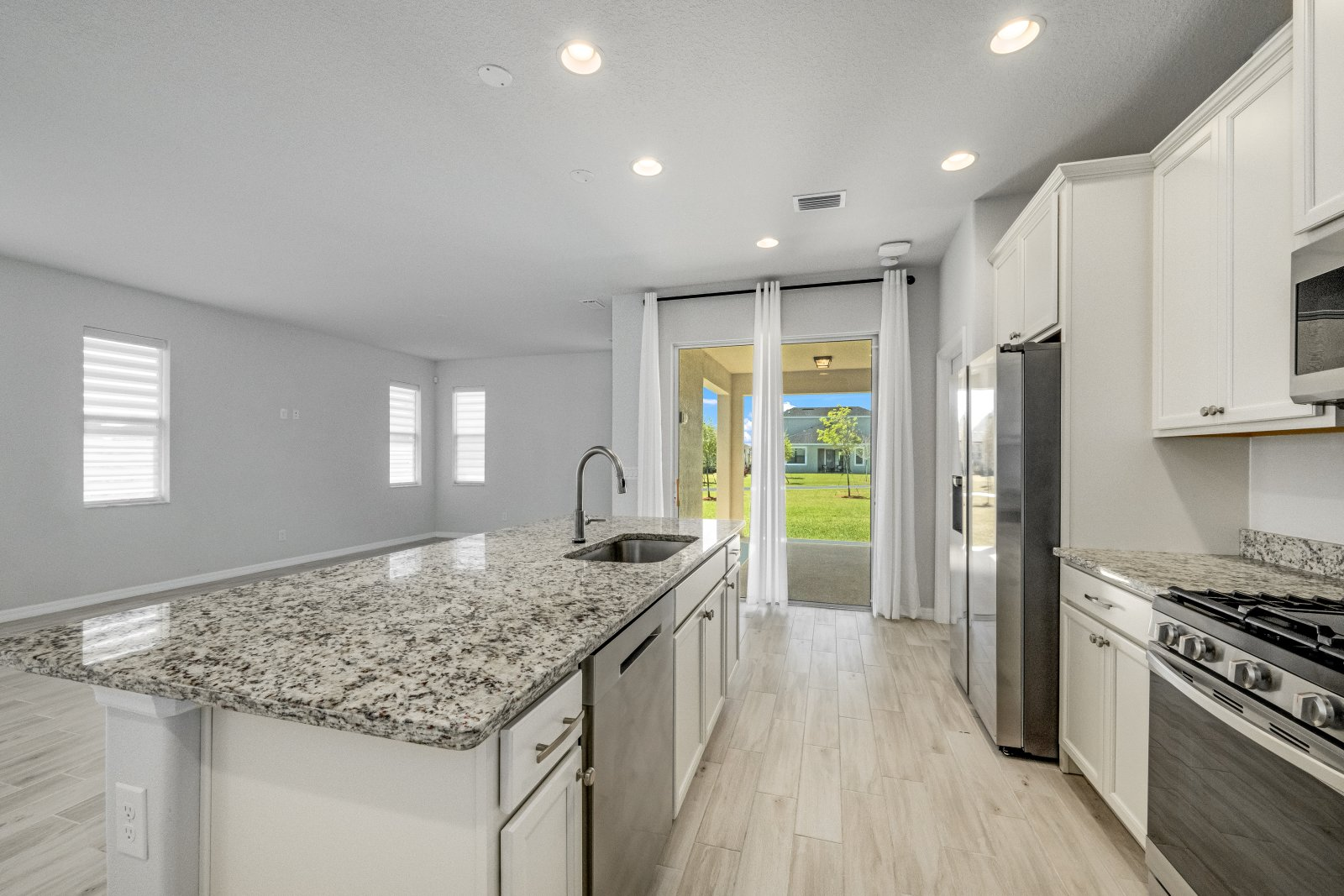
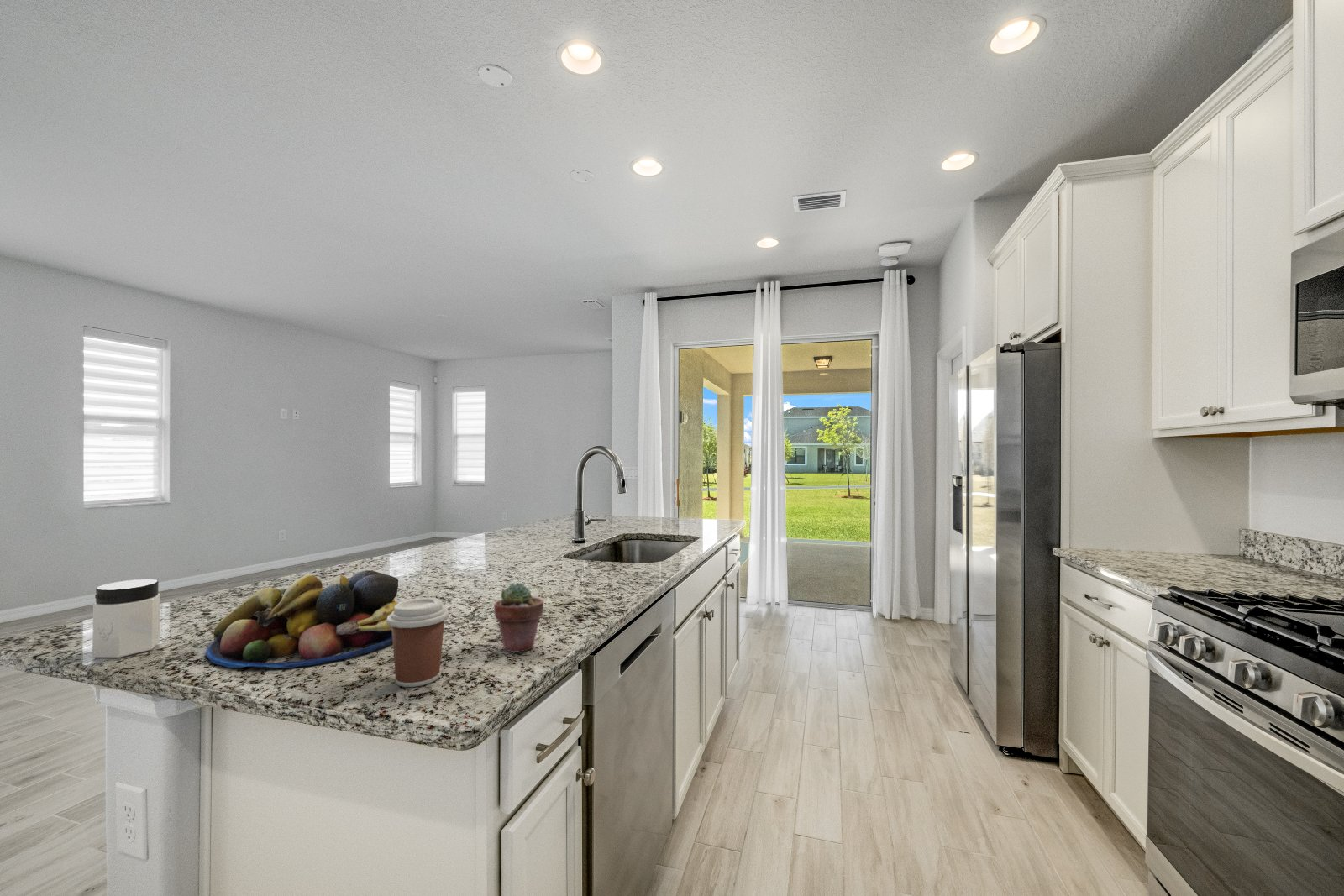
+ coffee cup (417, 641)
+ fruit bowl (318, 604)
+ jar (127, 616)
+ potted succulent (518, 615)
